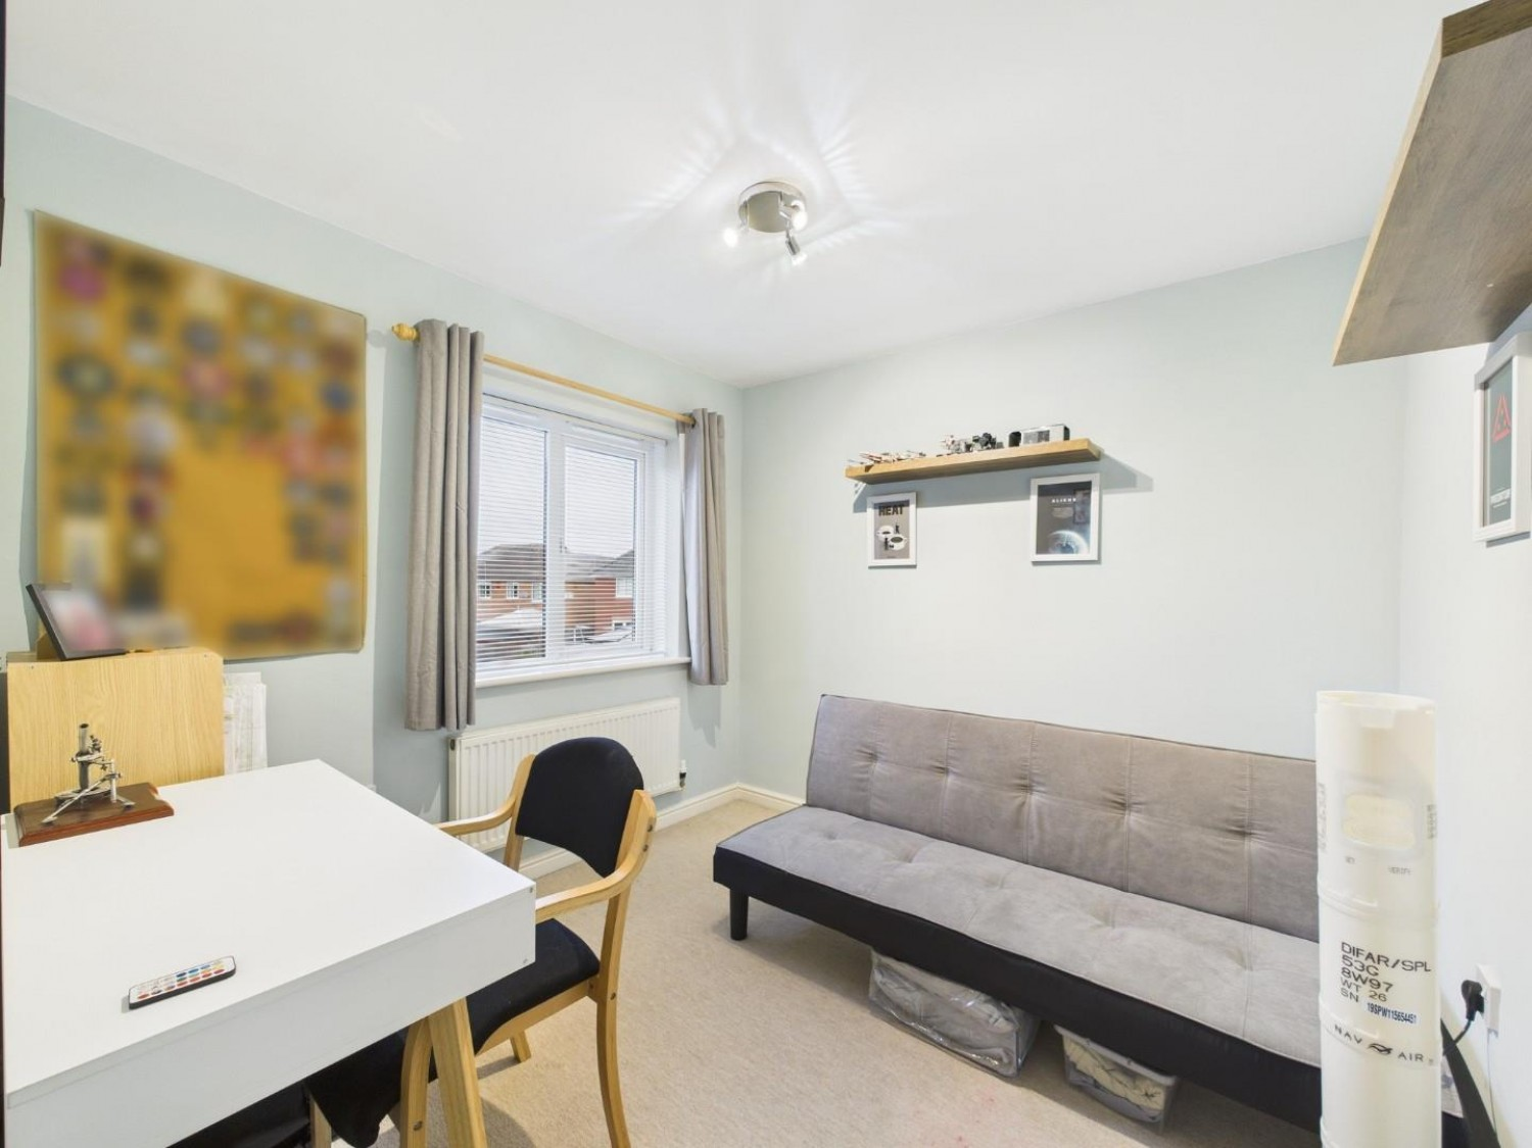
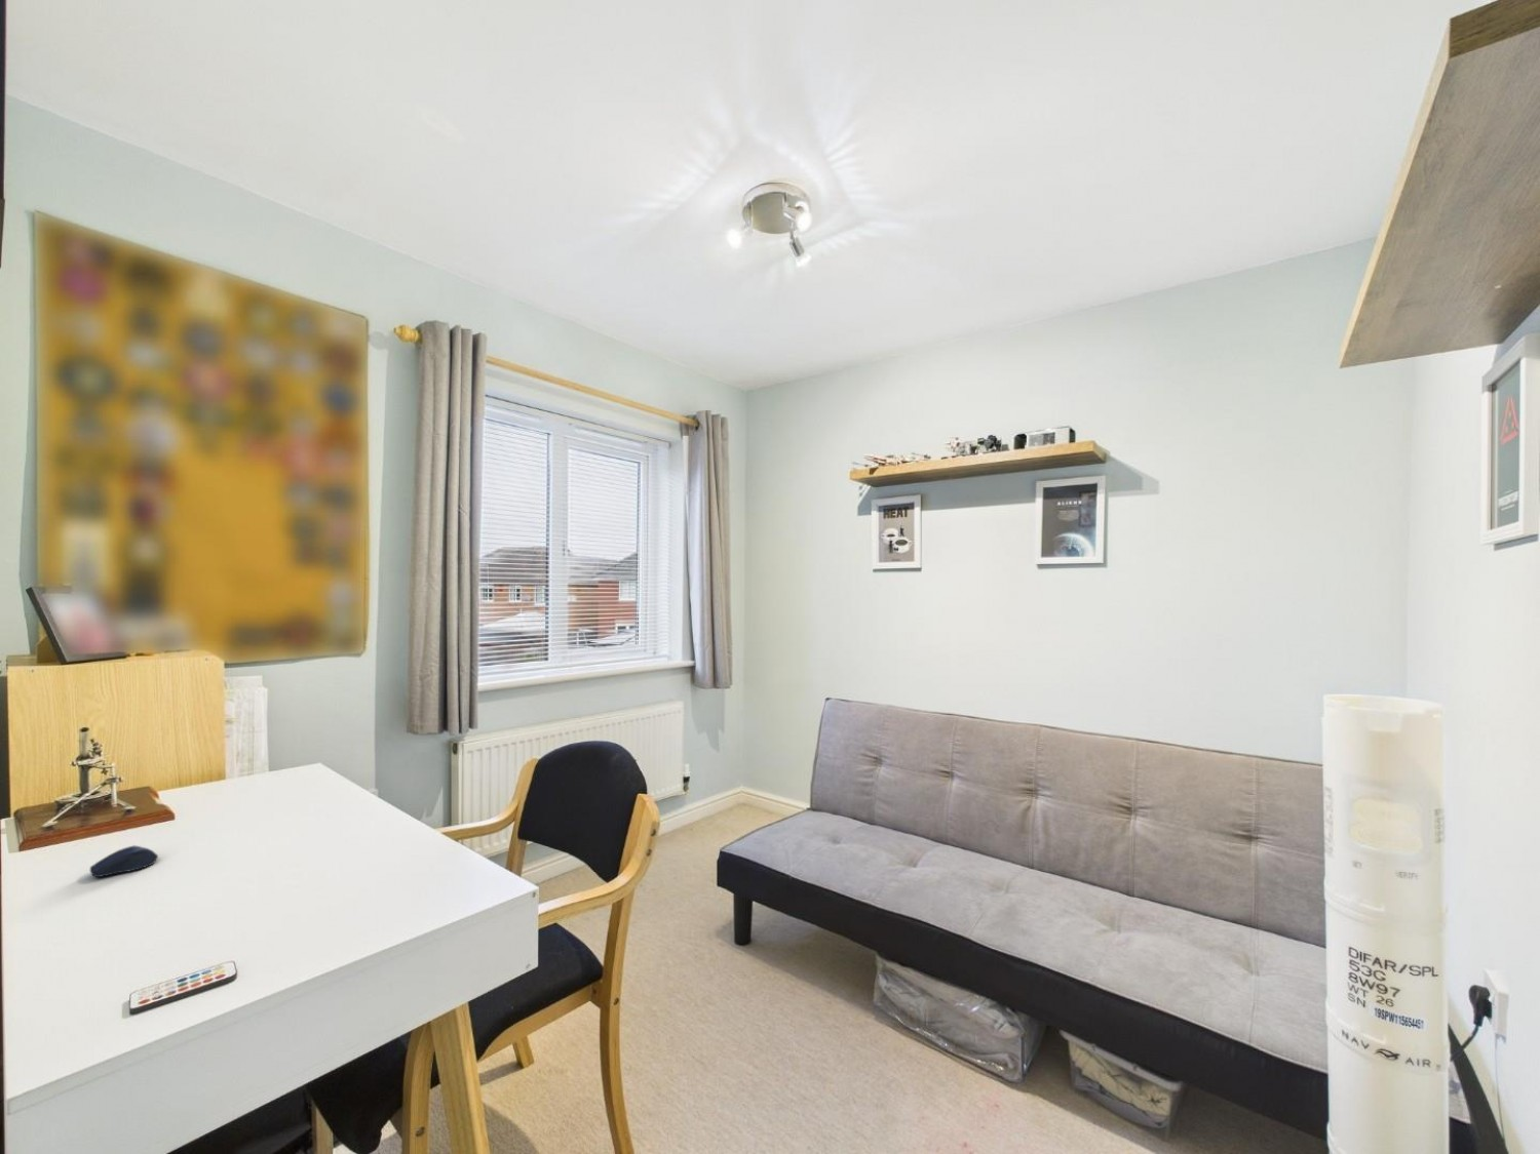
+ computer mouse (124, 857)
